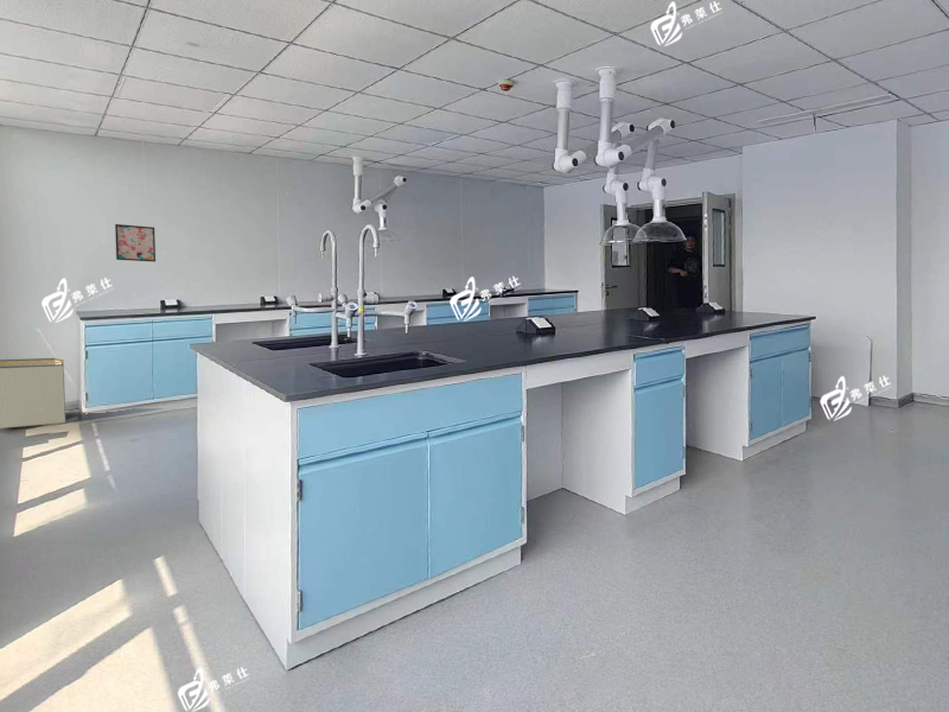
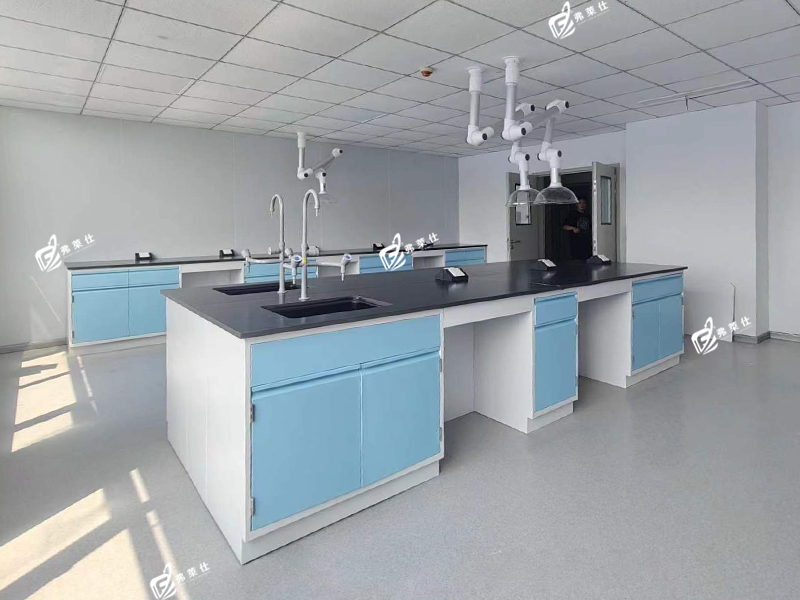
- storage bin (27, 390)
- wall art (135, 243)
